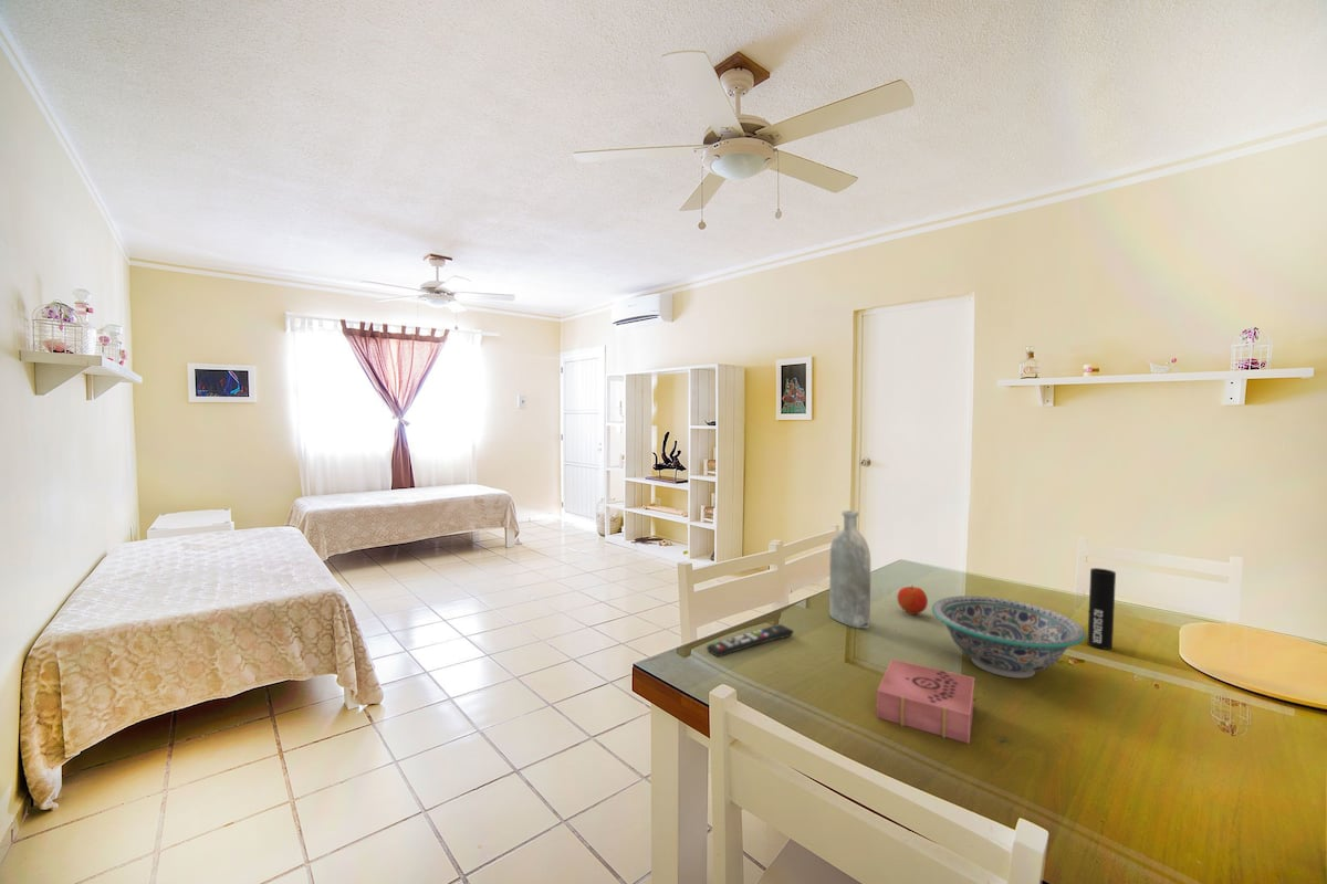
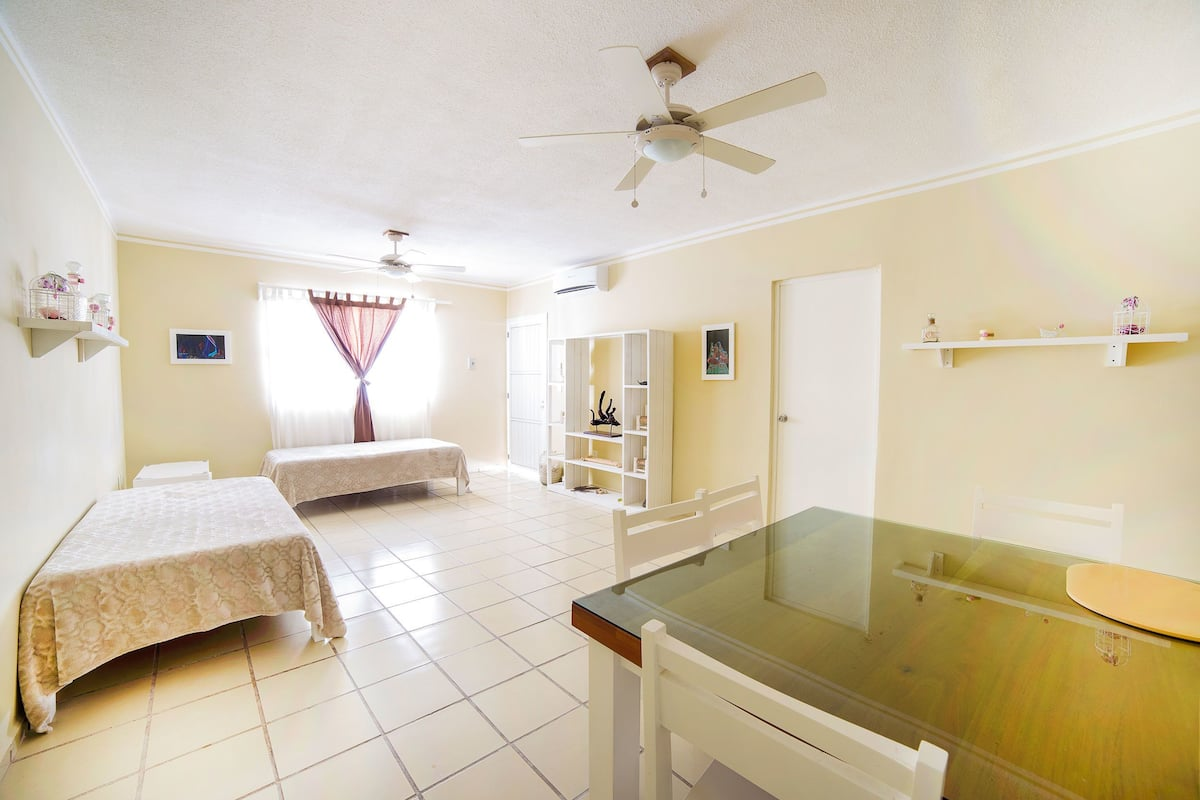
- decorative bowl (1003, 641)
- apple (911, 599)
- bottle (849, 566)
- cup (1100, 608)
- remote control (751, 639)
- book (926, 697)
